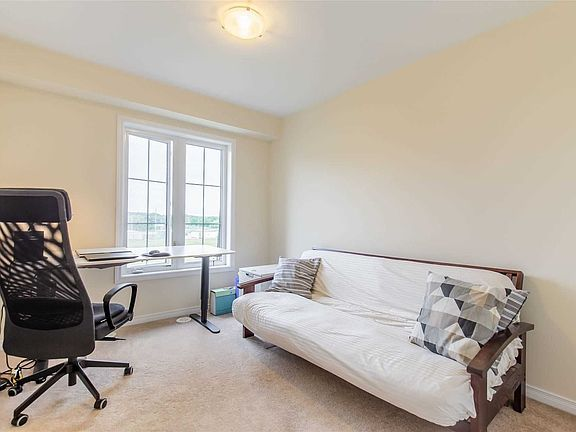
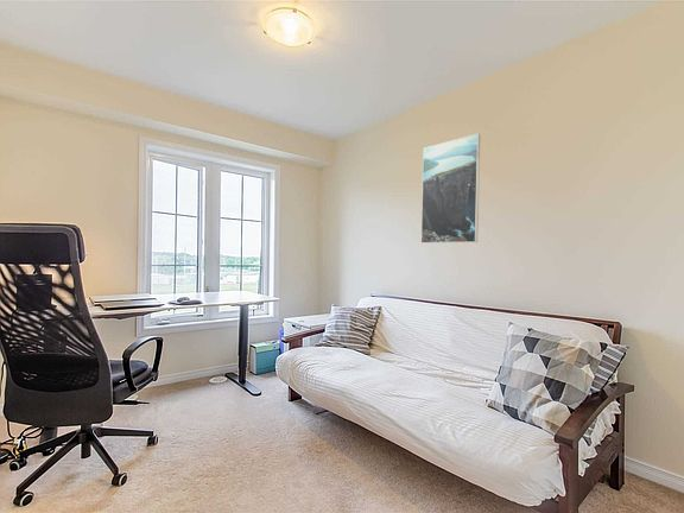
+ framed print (448, 191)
